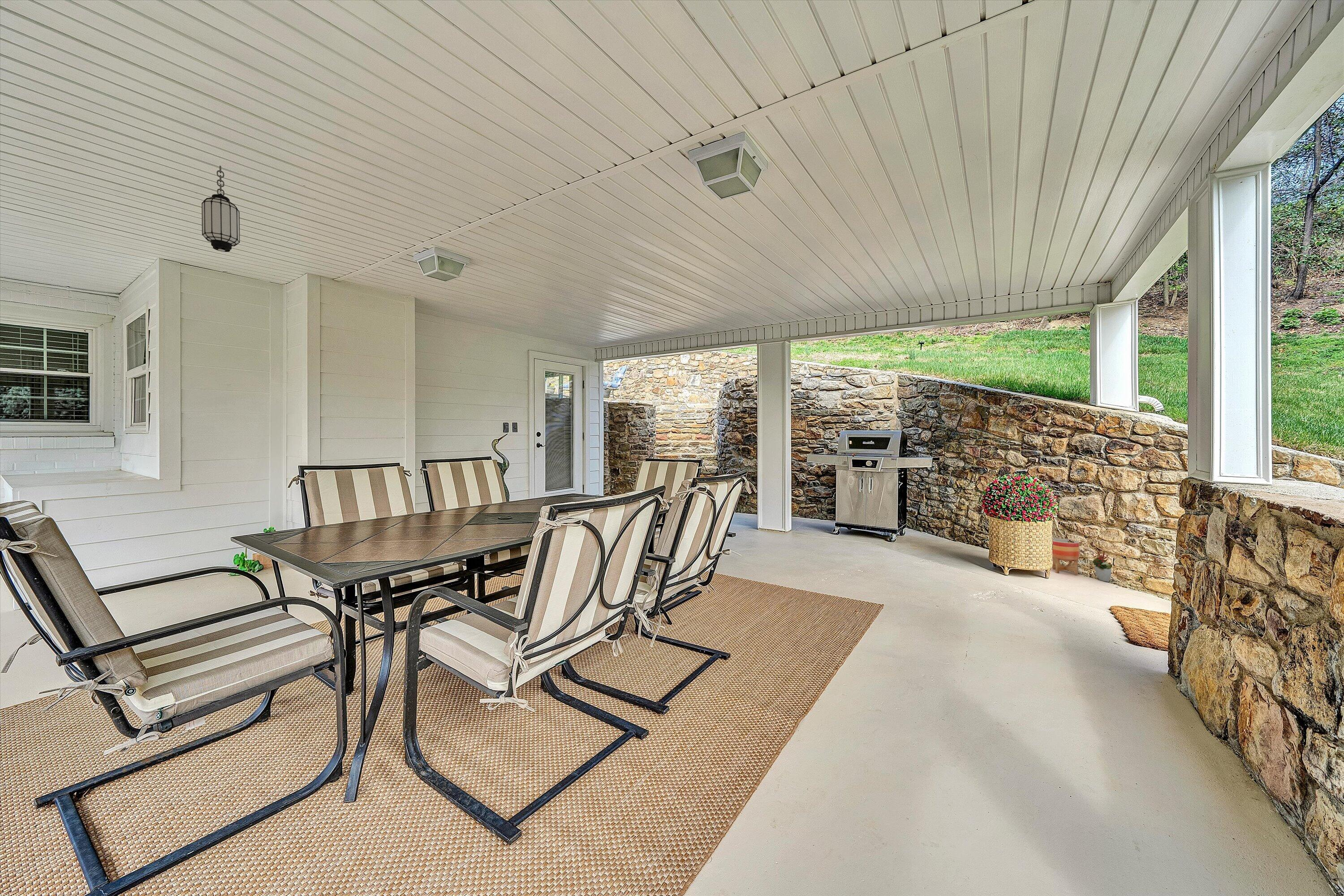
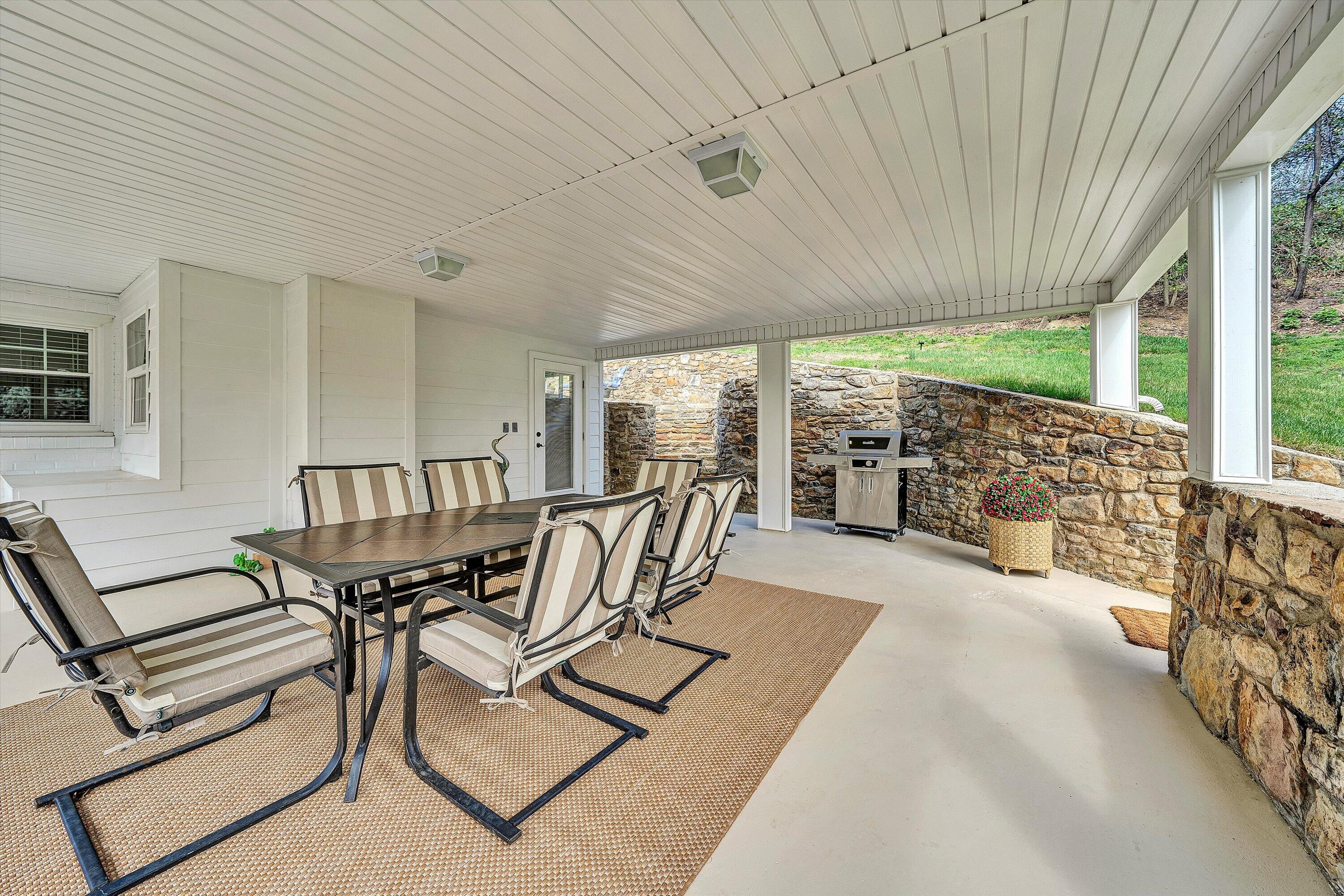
- planter (1065, 556)
- decorative plant (1101, 565)
- hanging lantern (221, 208)
